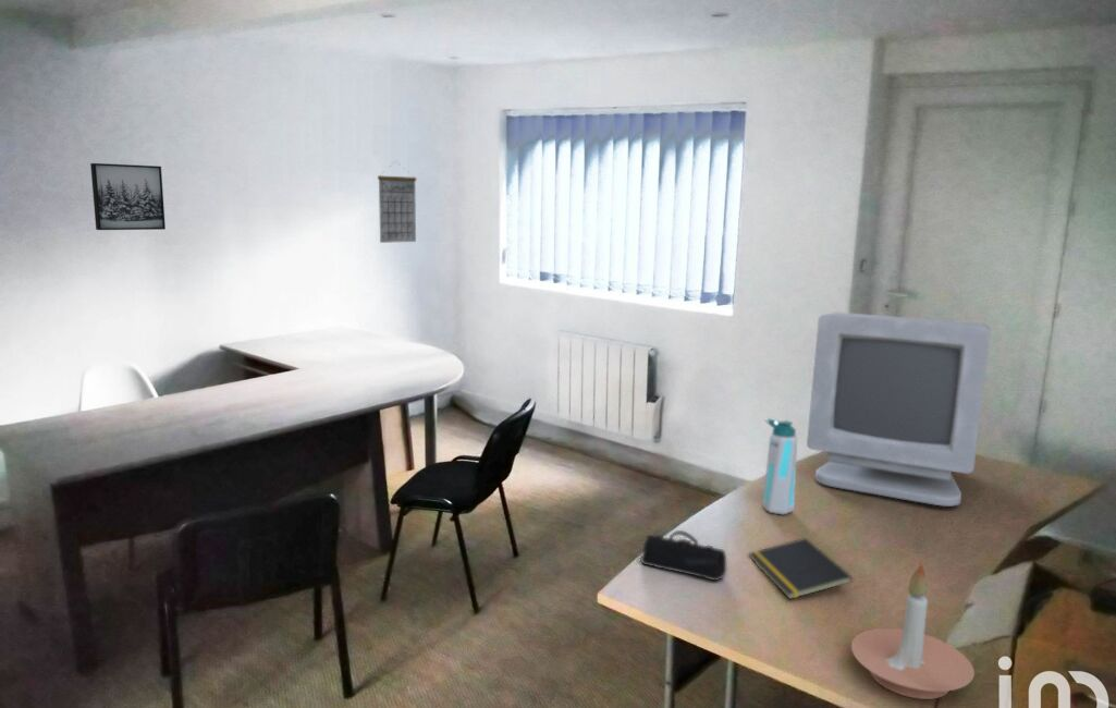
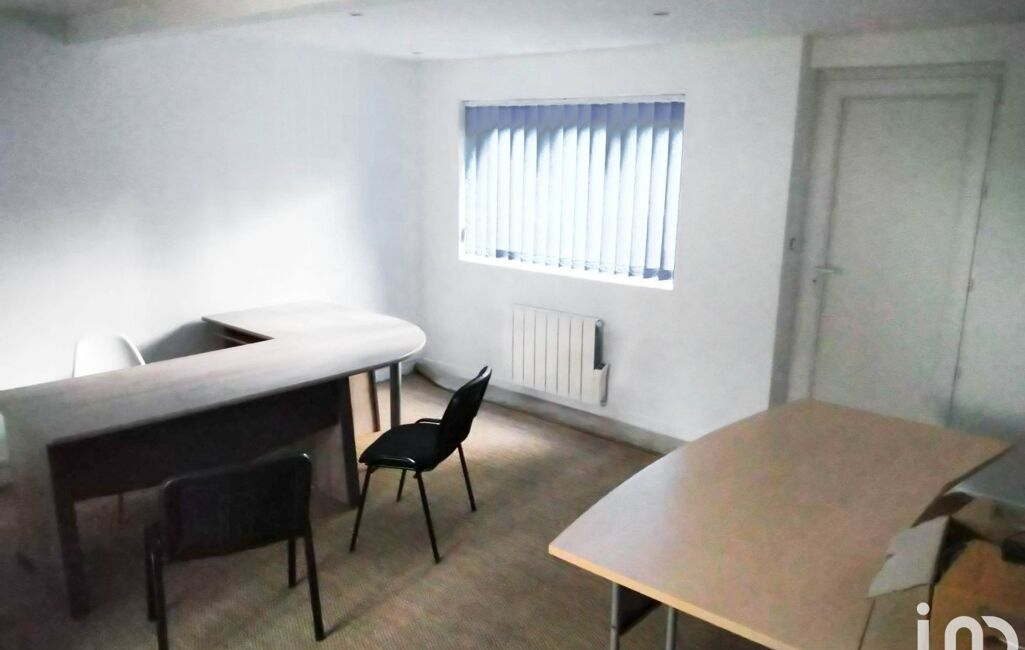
- calendar (397, 202)
- notepad (798, 566)
- candle holder (915, 620)
- wall art (128, 197)
- pencil case (684, 549)
- water bottle (778, 465)
- computer monitor (899, 393)
